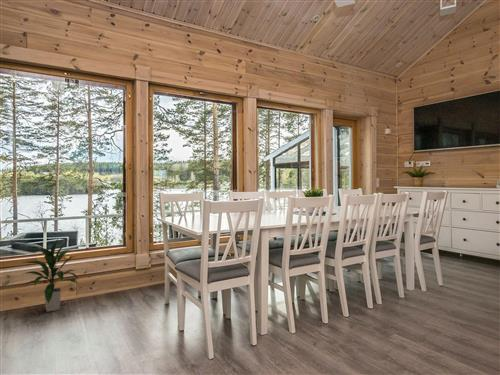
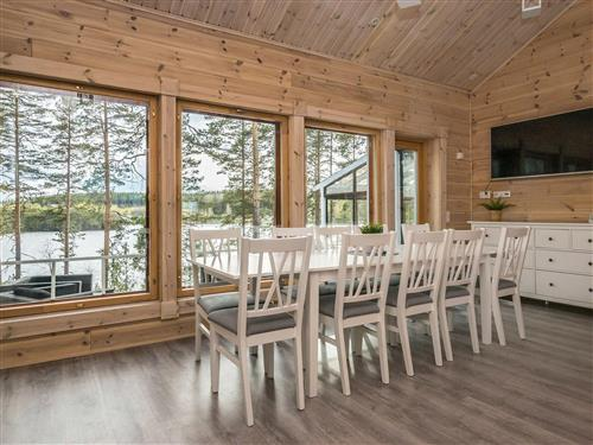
- indoor plant (51, 274)
